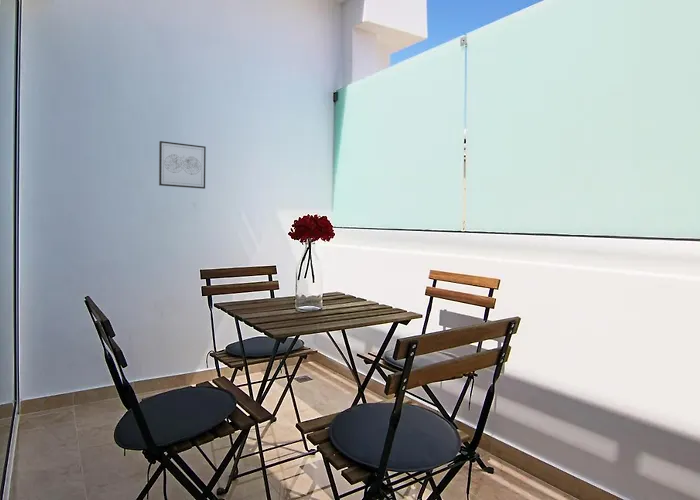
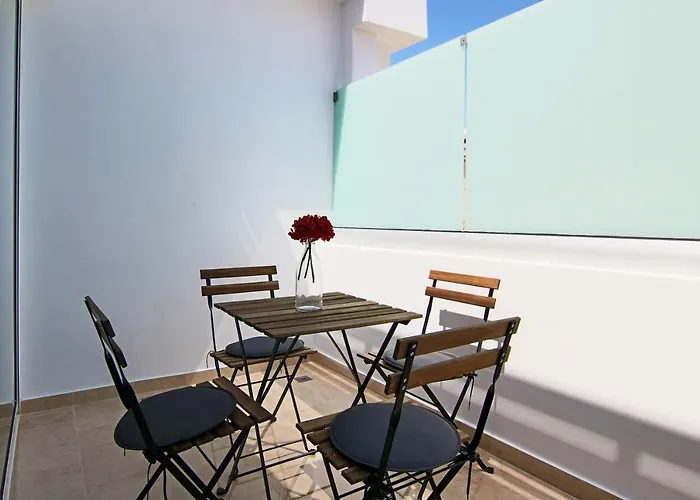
- wall art (182, 165)
